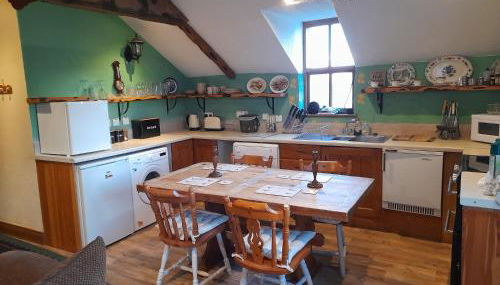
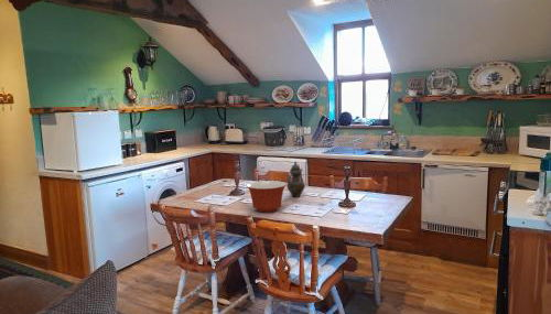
+ mixing bowl (267, 196)
+ teapot (295, 177)
